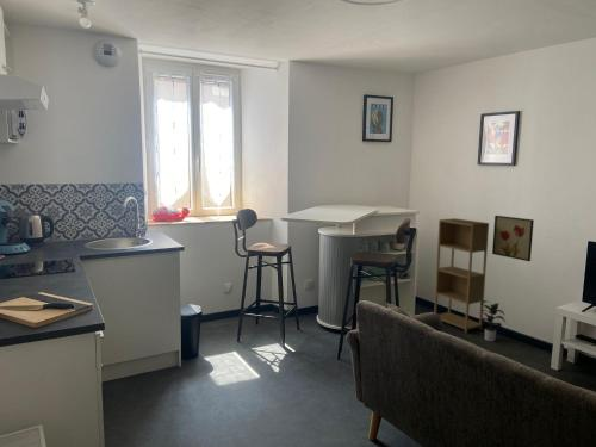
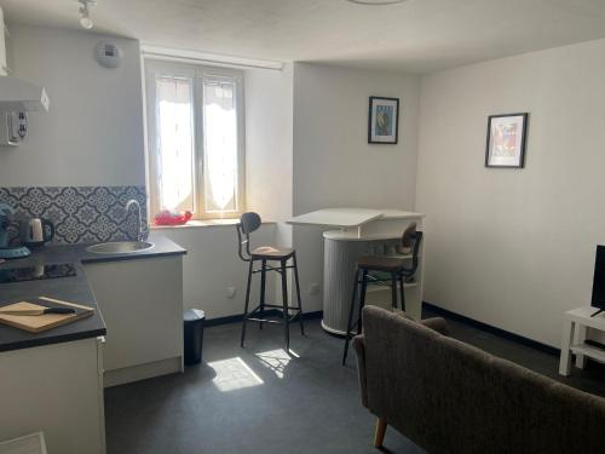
- wall art (513, 237)
- shelving unit (460, 273)
- potted plant (492, 319)
